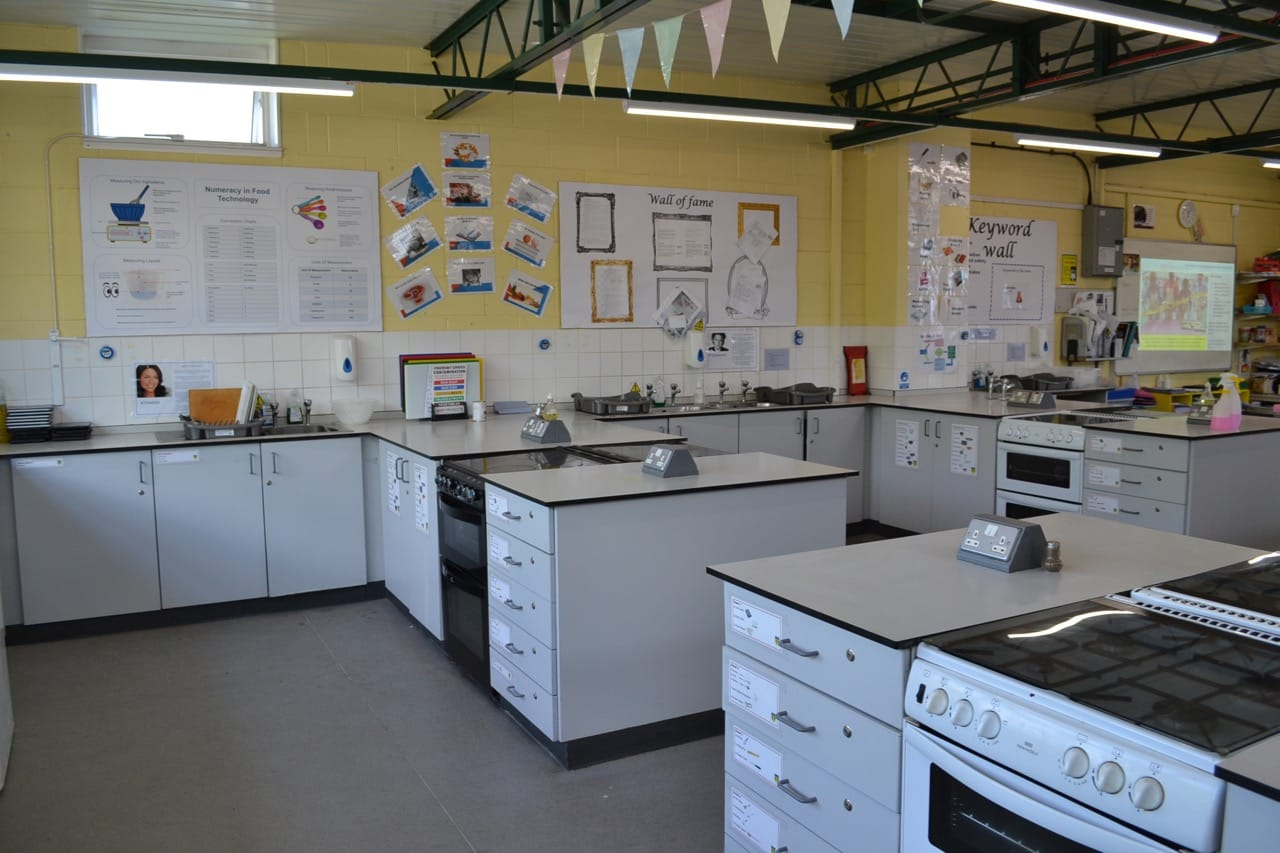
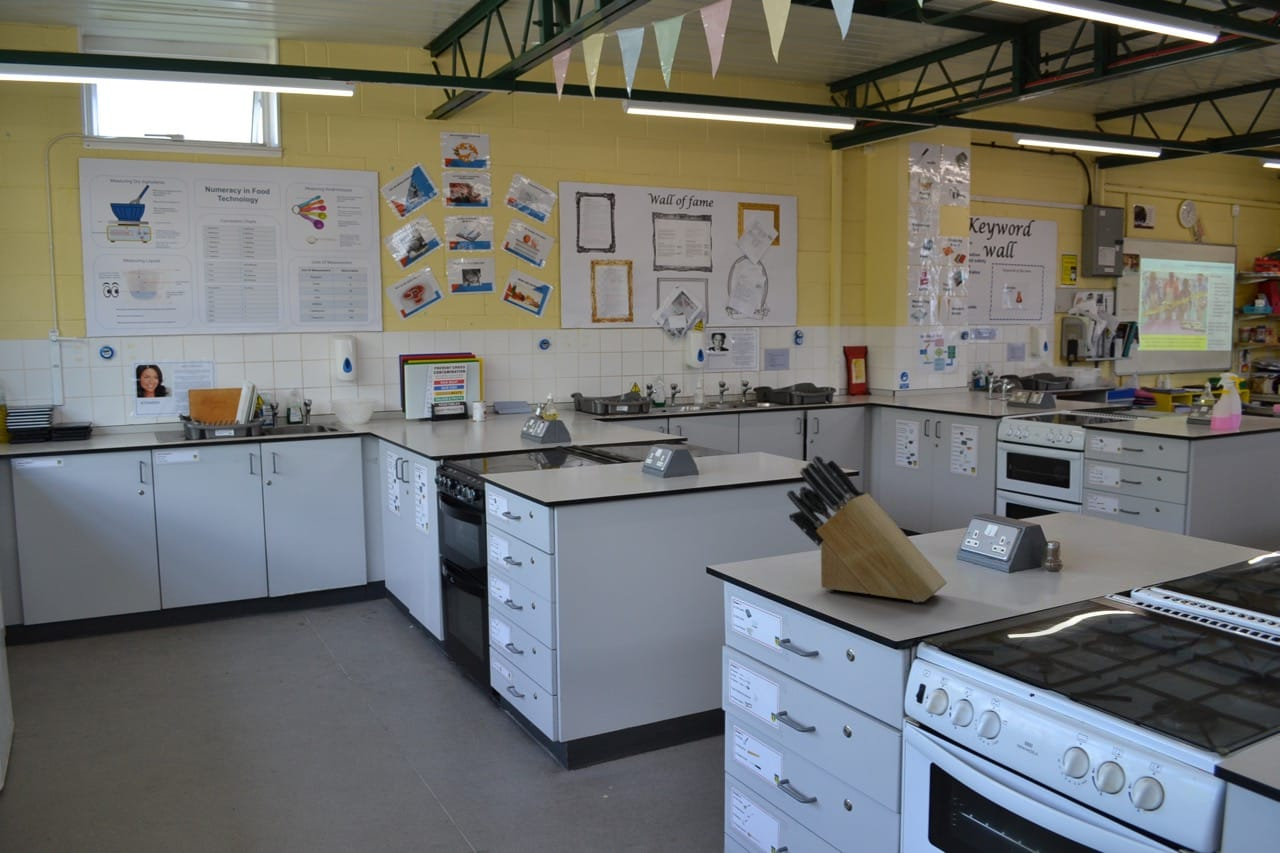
+ knife block (864, 523)
